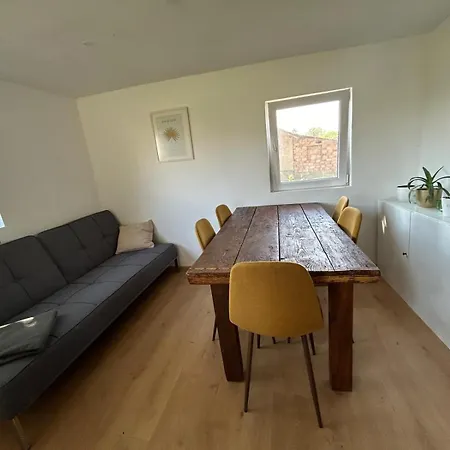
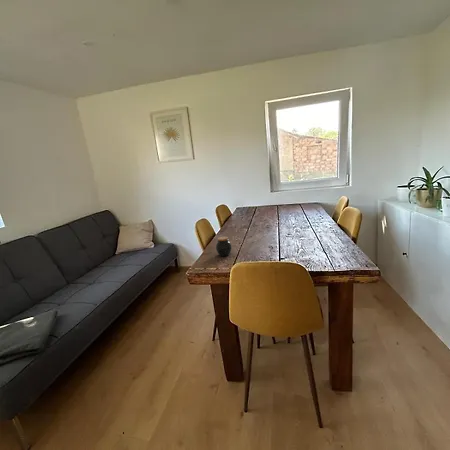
+ jar (223, 246)
